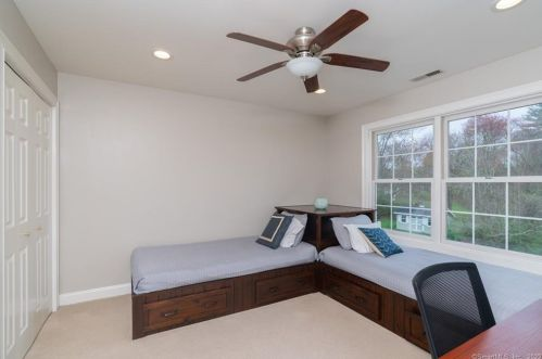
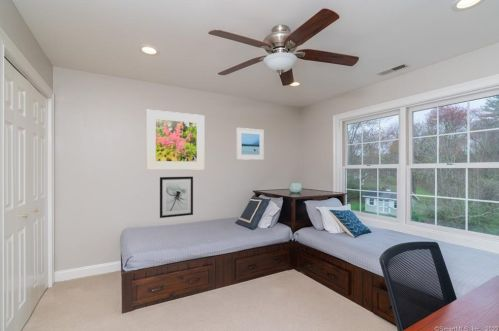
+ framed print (250, 144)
+ wall art (176, 196)
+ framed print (177, 141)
